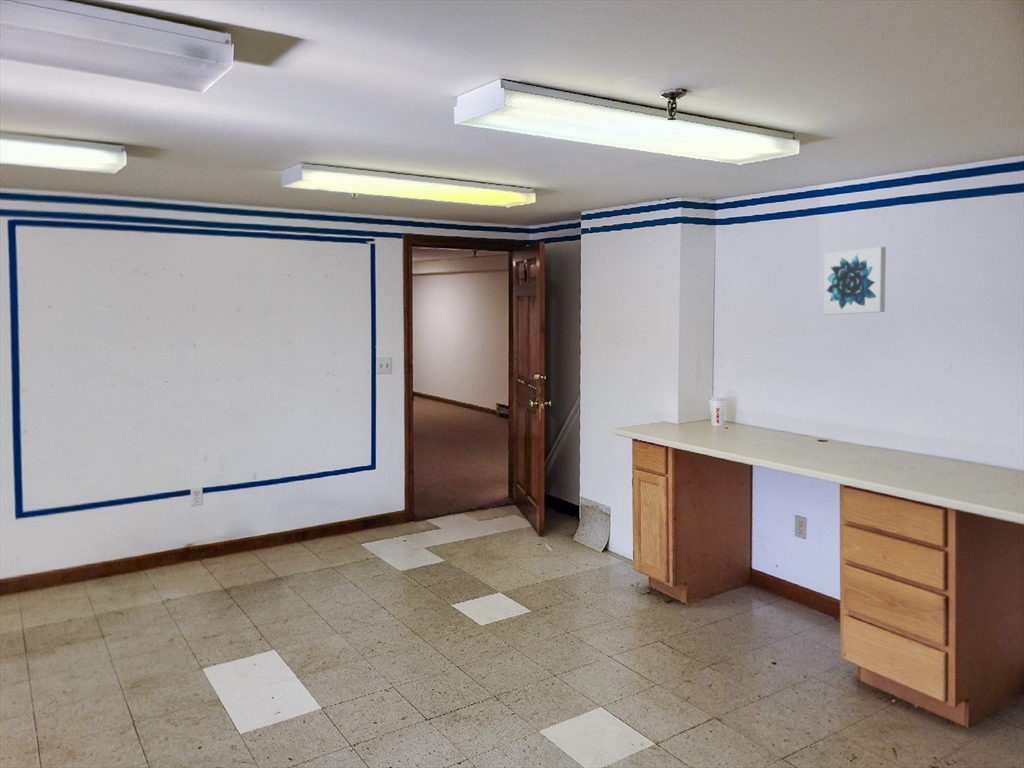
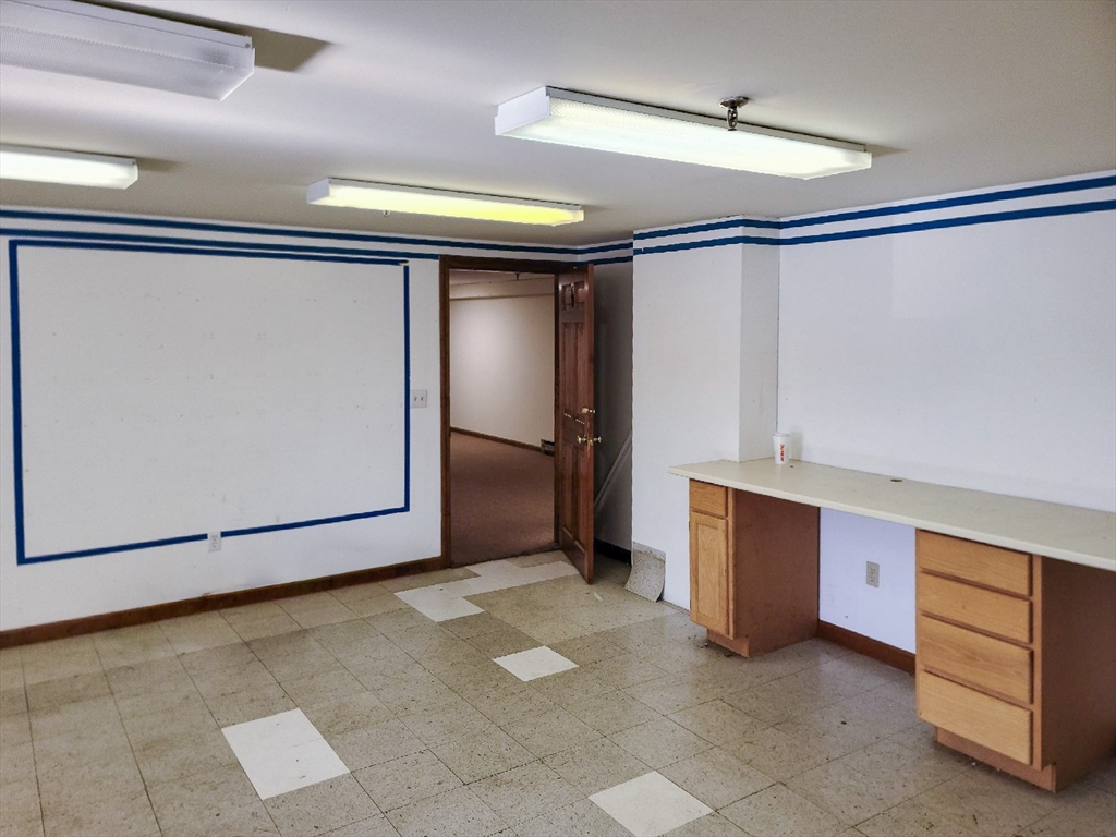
- wall art (853, 281)
